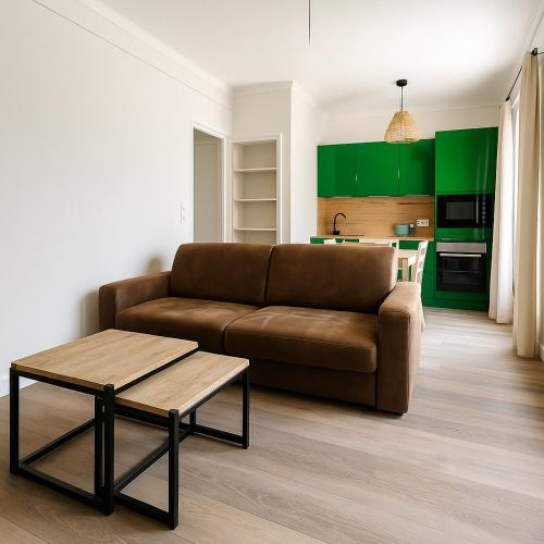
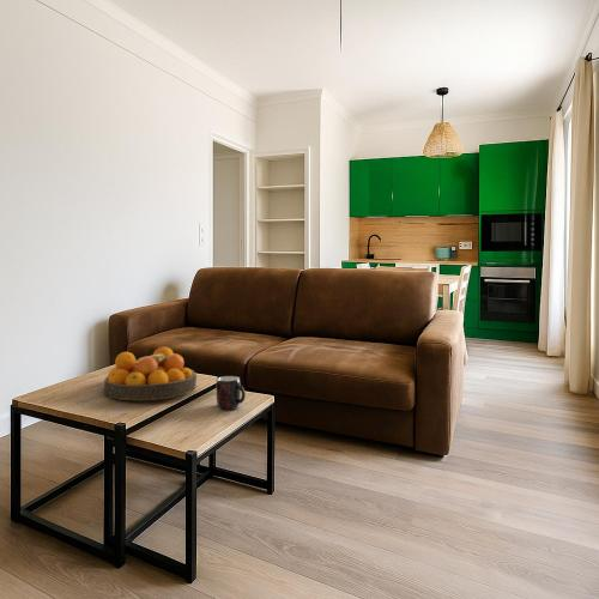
+ fruit bowl (151, 369)
+ mug (231, 393)
